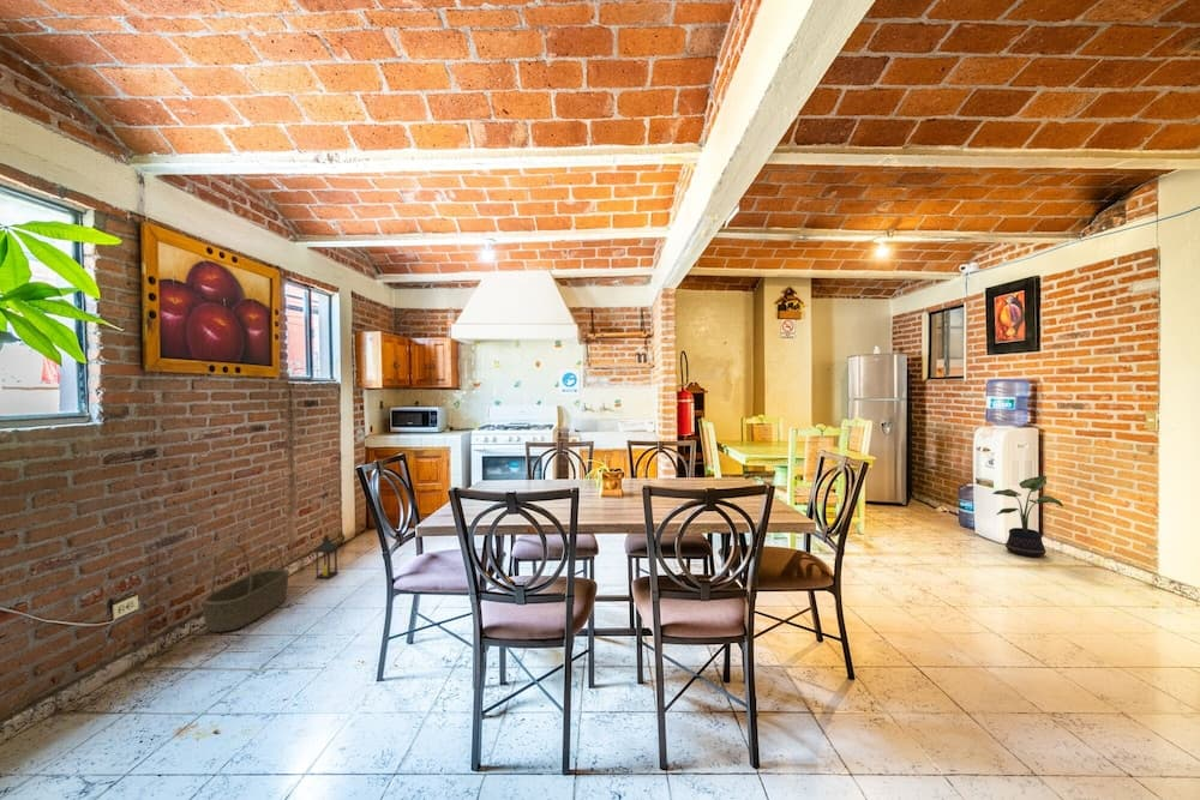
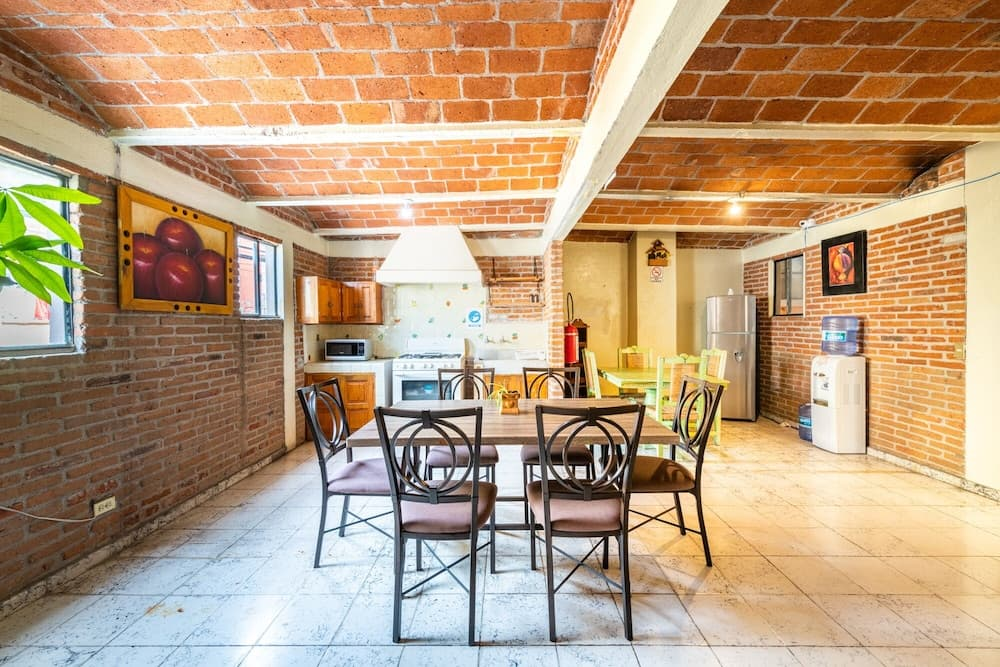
- basket (248, 579)
- lantern (325, 555)
- potted plant (1027, 517)
